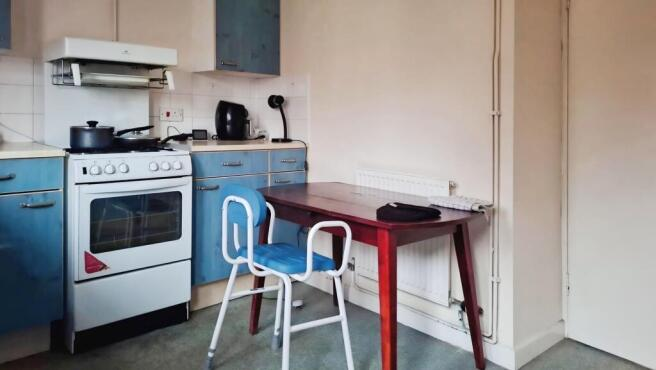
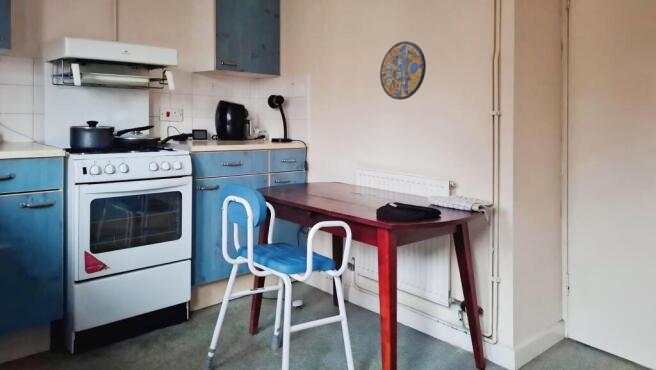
+ manhole cover (401, 70)
